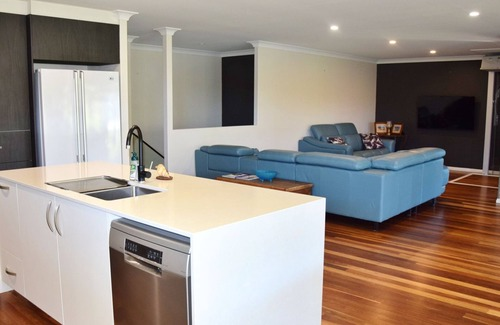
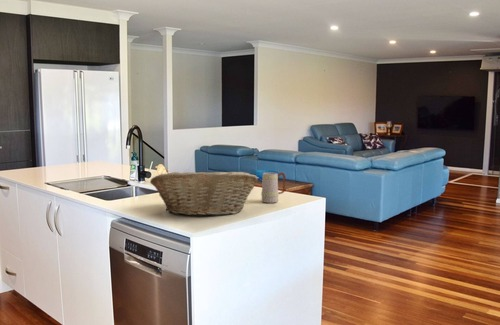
+ fruit basket (204, 189)
+ mug (273, 186)
